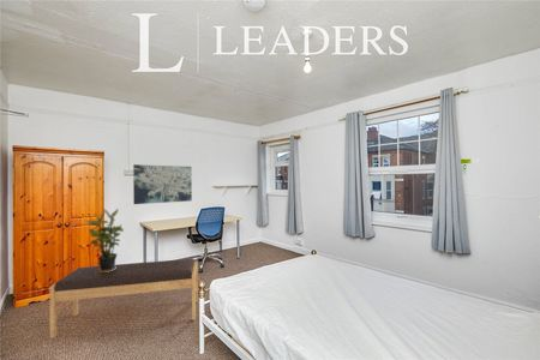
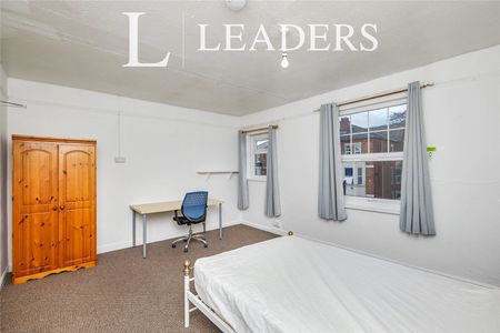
- potted plant (104, 239)
- wall art (164, 184)
- bench (133, 292)
